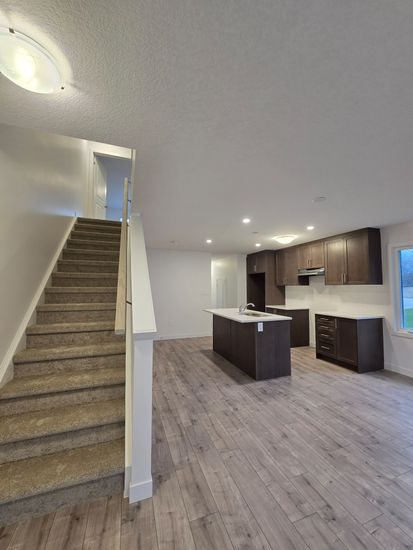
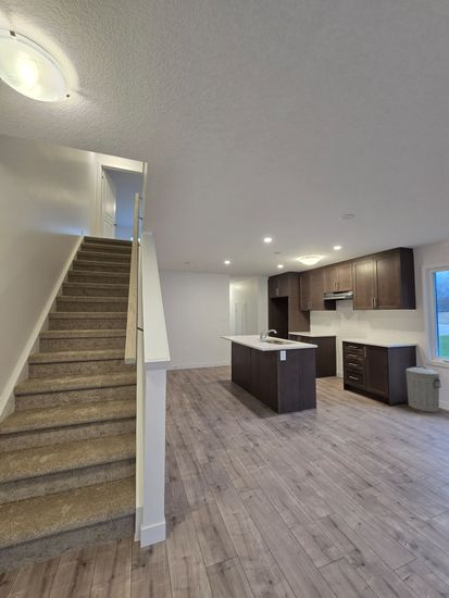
+ trash can (422, 386)
